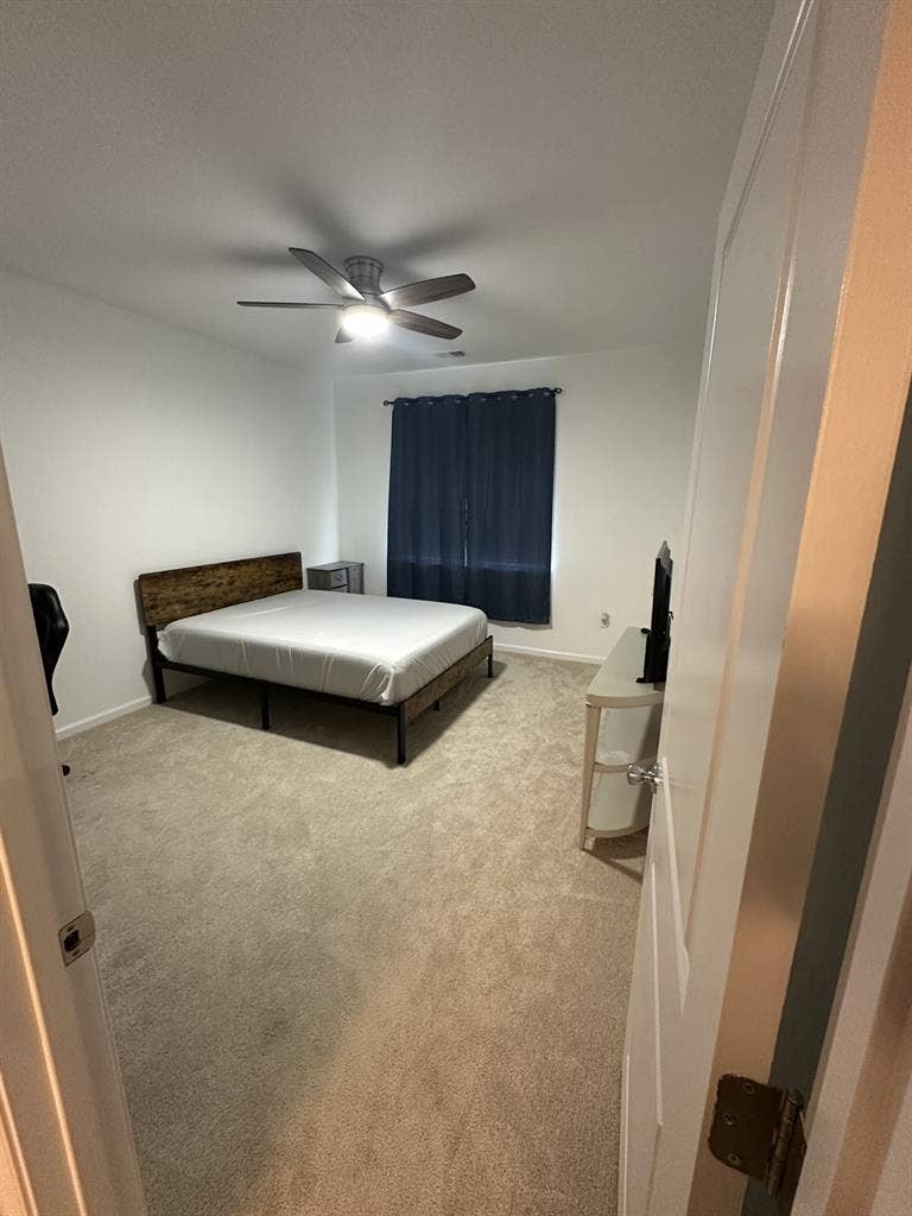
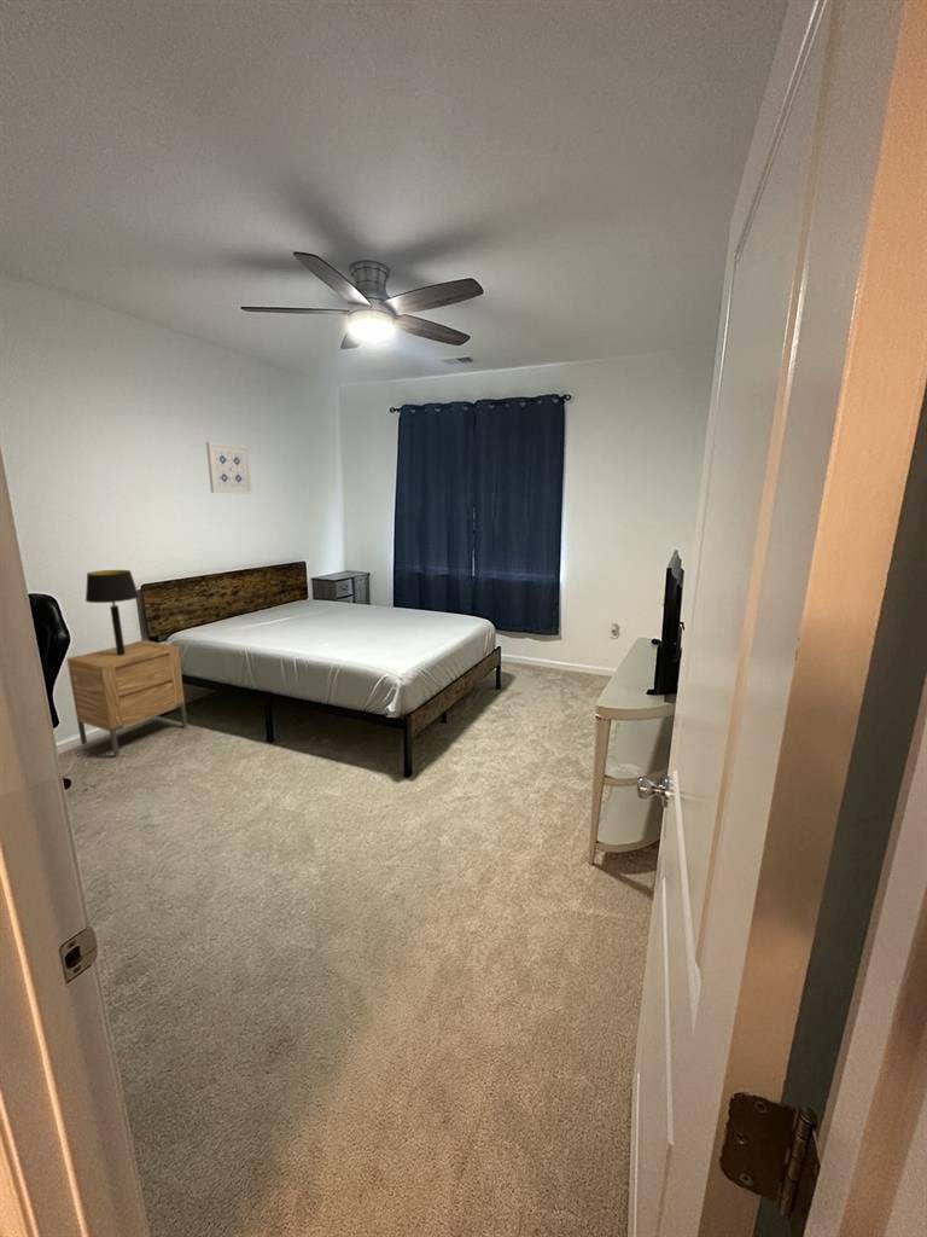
+ nightstand (130, 693)
+ table lamp (115, 612)
+ wall art (229, 469)
